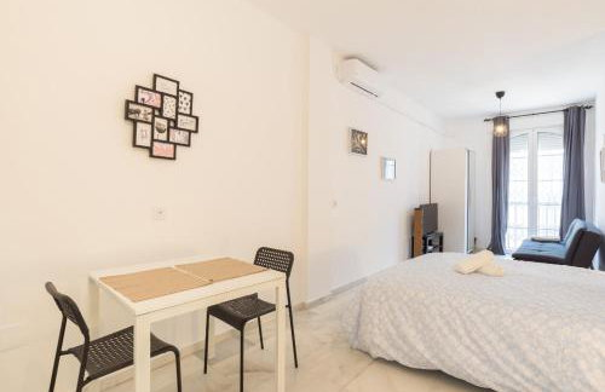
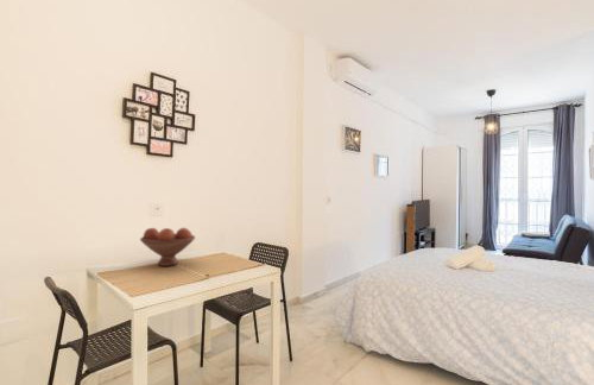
+ fruit bowl (168, 245)
